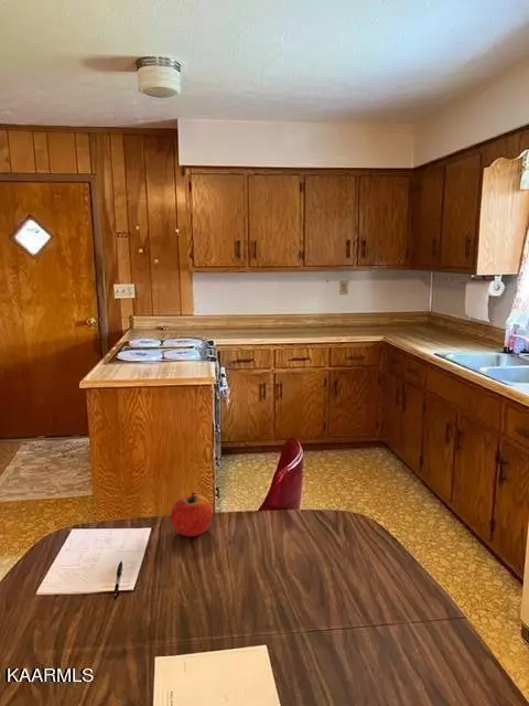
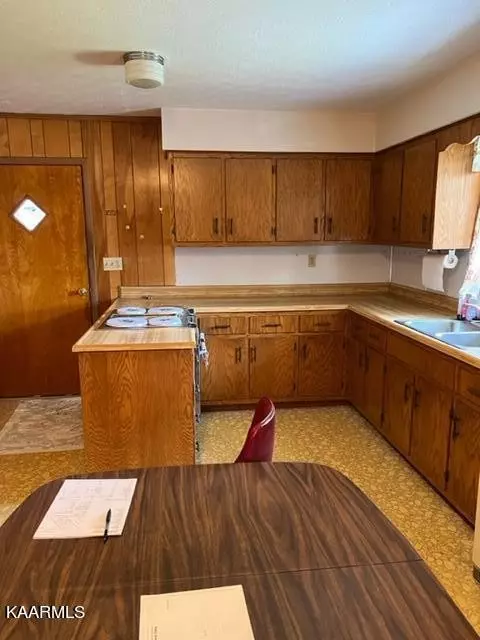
- apple (192, 513)
